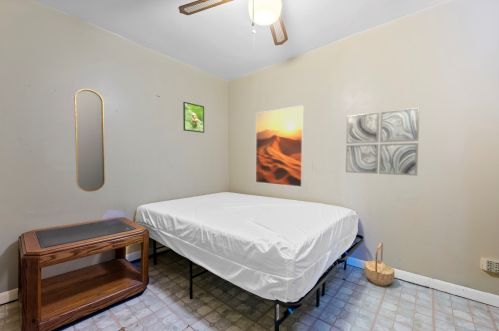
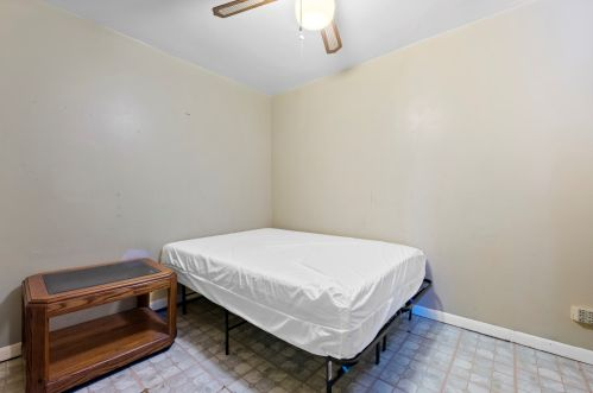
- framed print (194, 117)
- wall art (380, 144)
- home mirror (90, 141)
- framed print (277, 147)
- basket (379, 263)
